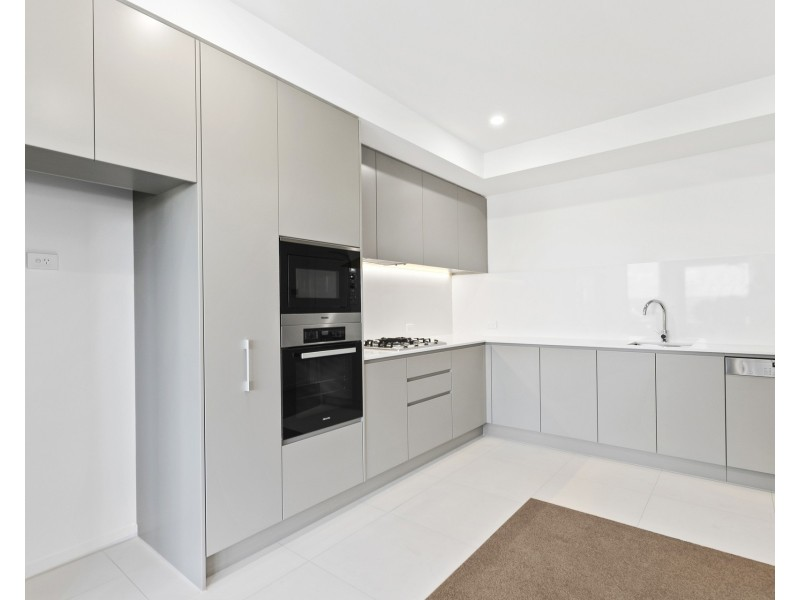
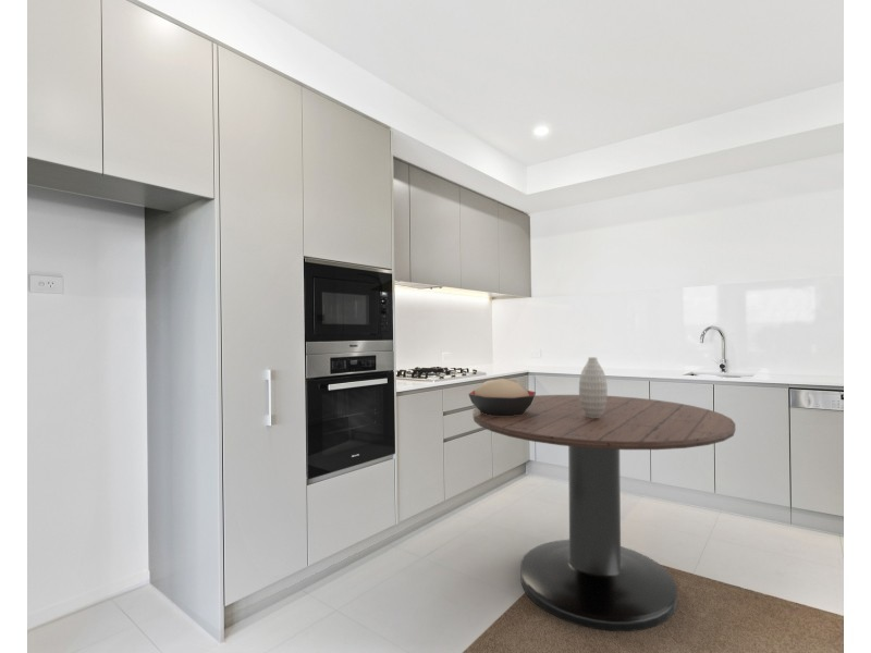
+ vase (592, 386)
+ dining table (593, 498)
+ decorative bowl (502, 394)
